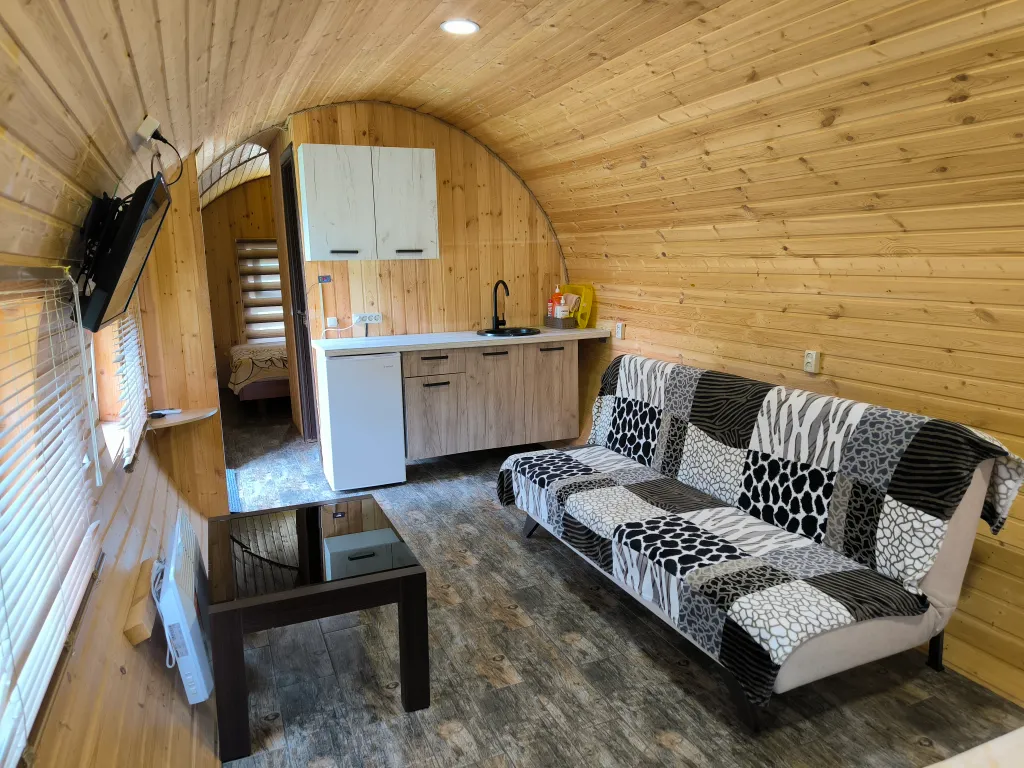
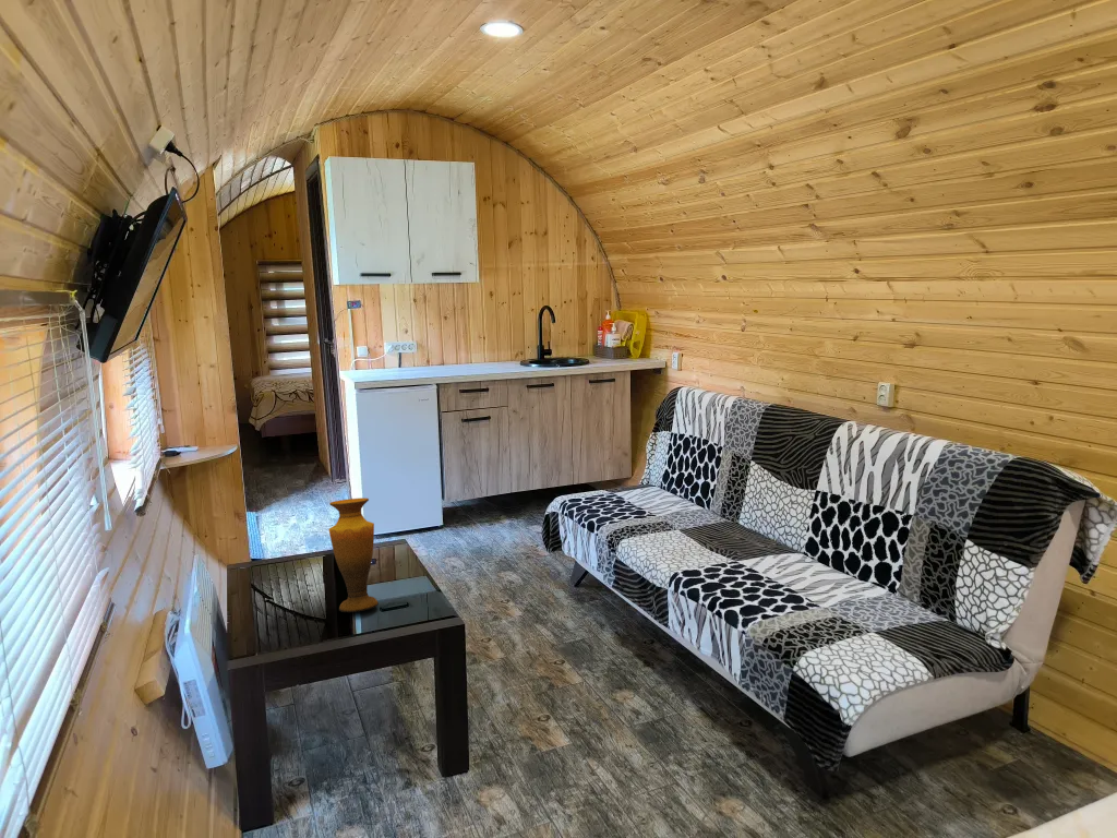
+ vase (353, 553)
